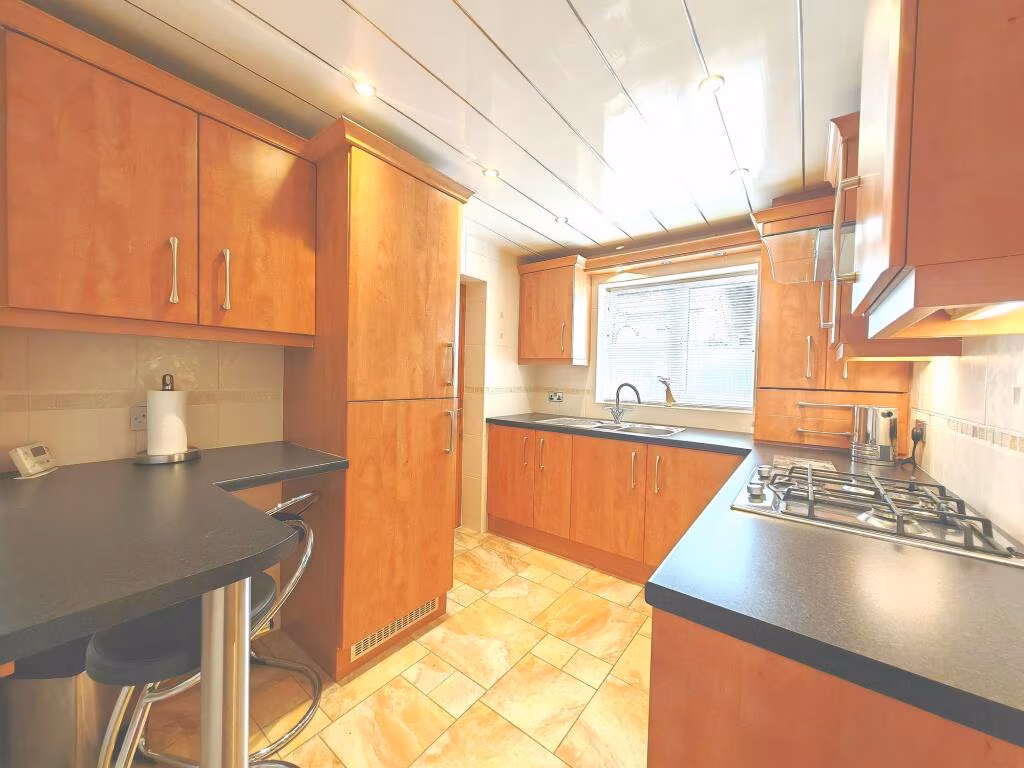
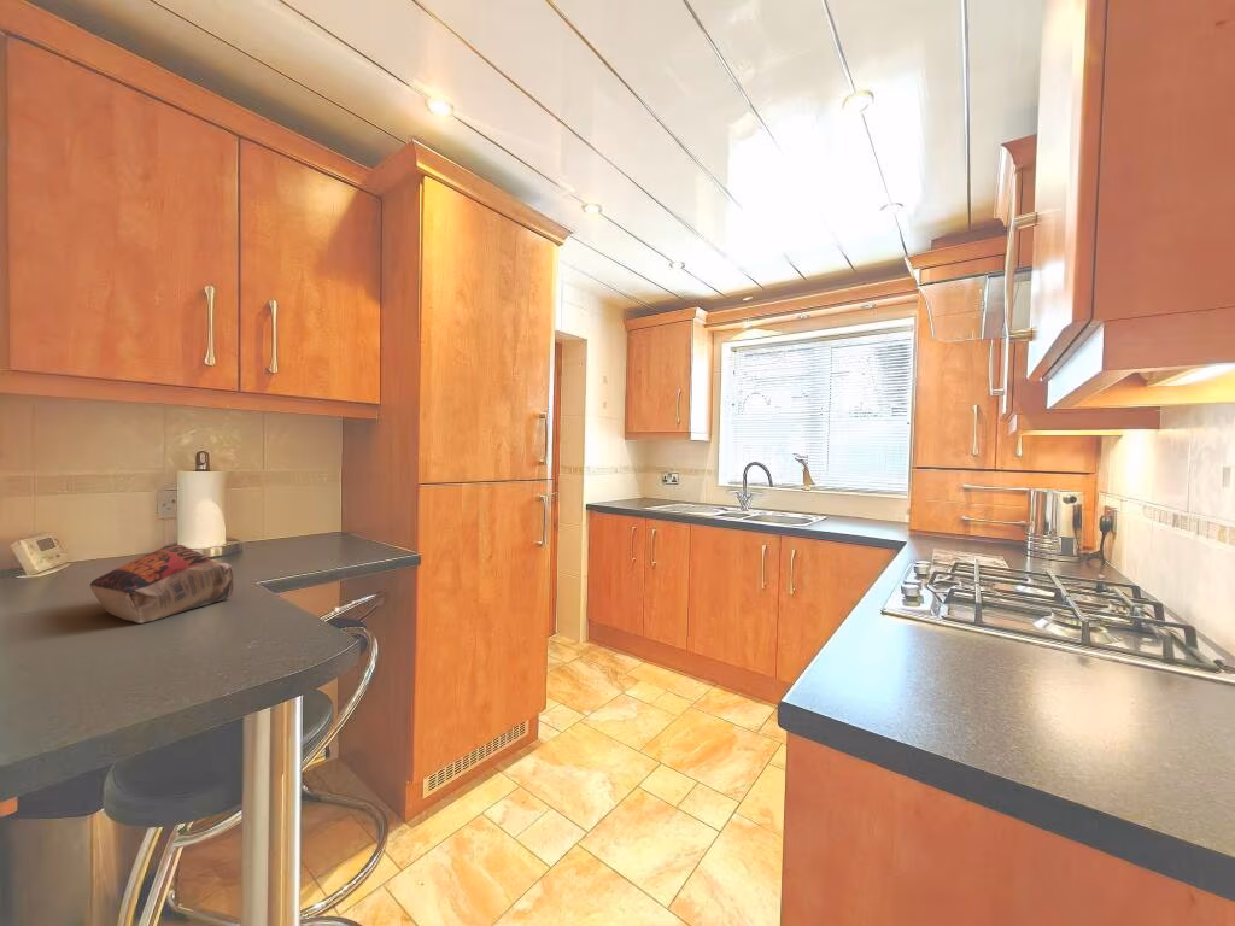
+ bag (168, 578)
